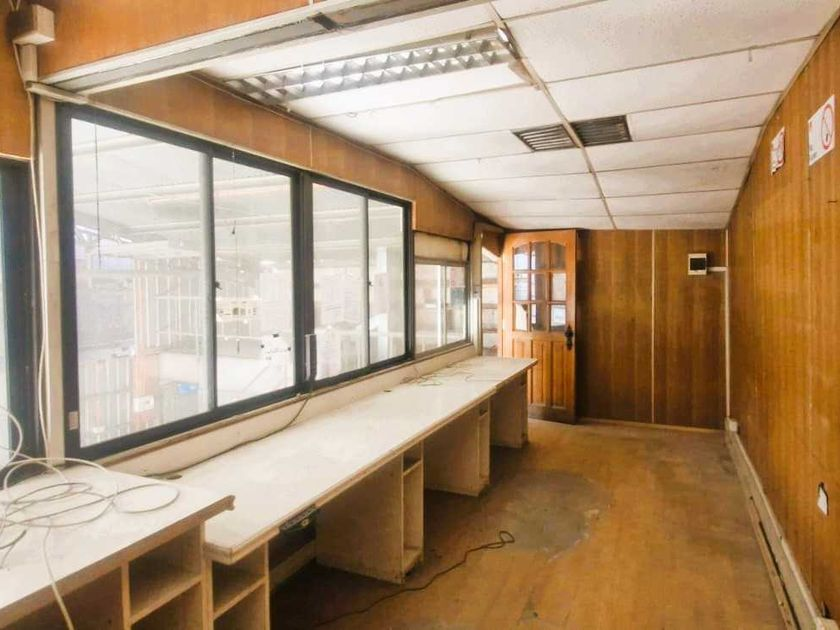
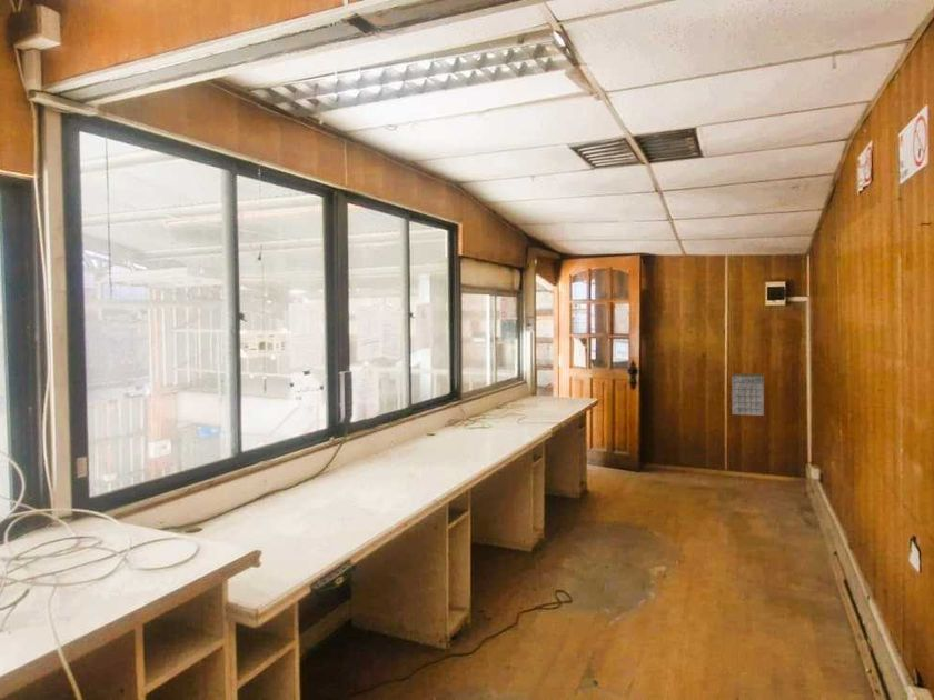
+ calendar (747, 389)
